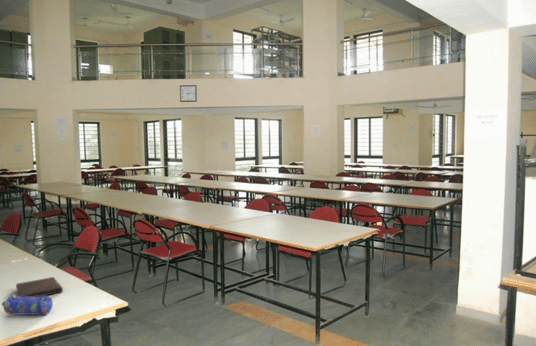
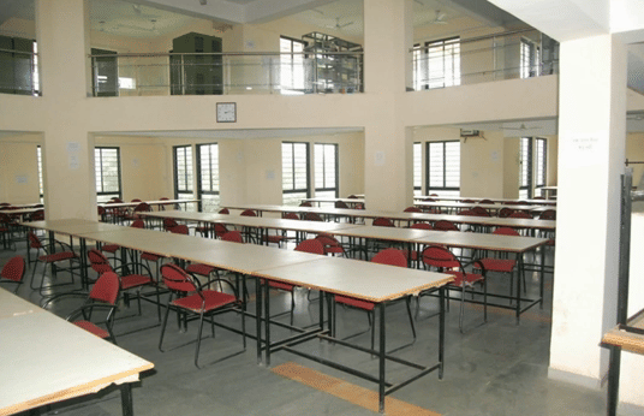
- book (39, 288)
- pencil case (27, 304)
